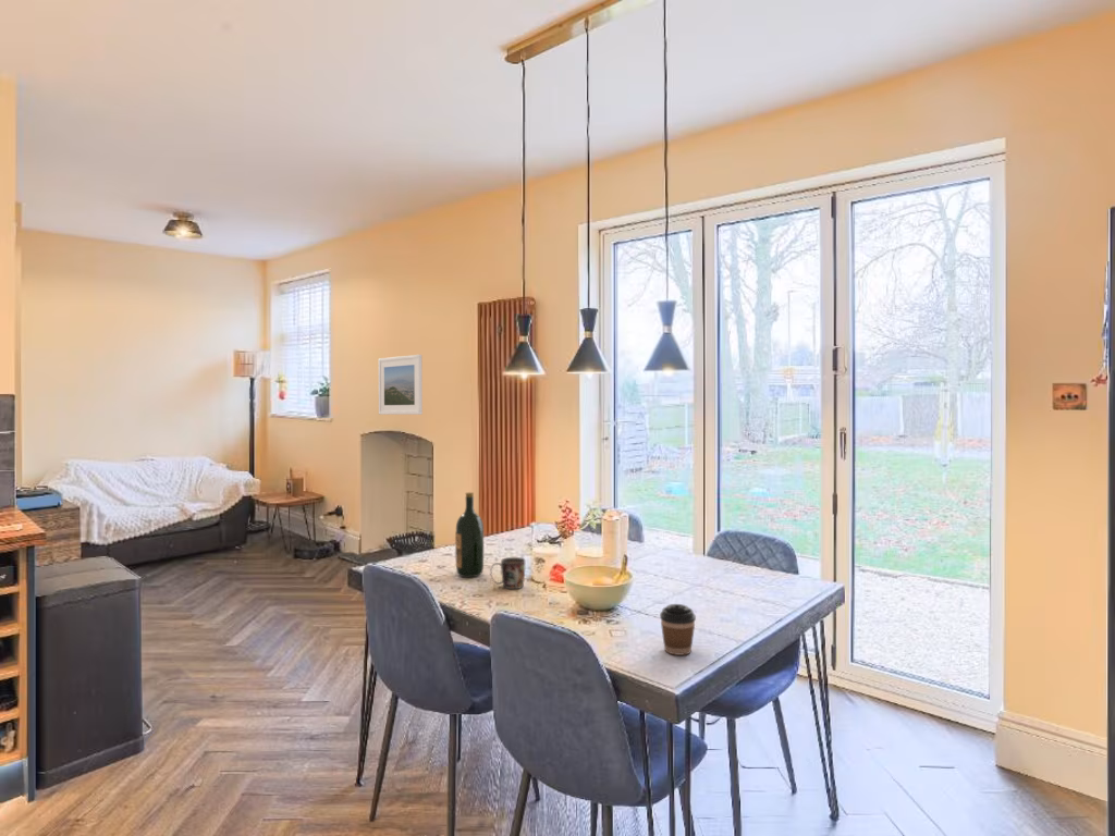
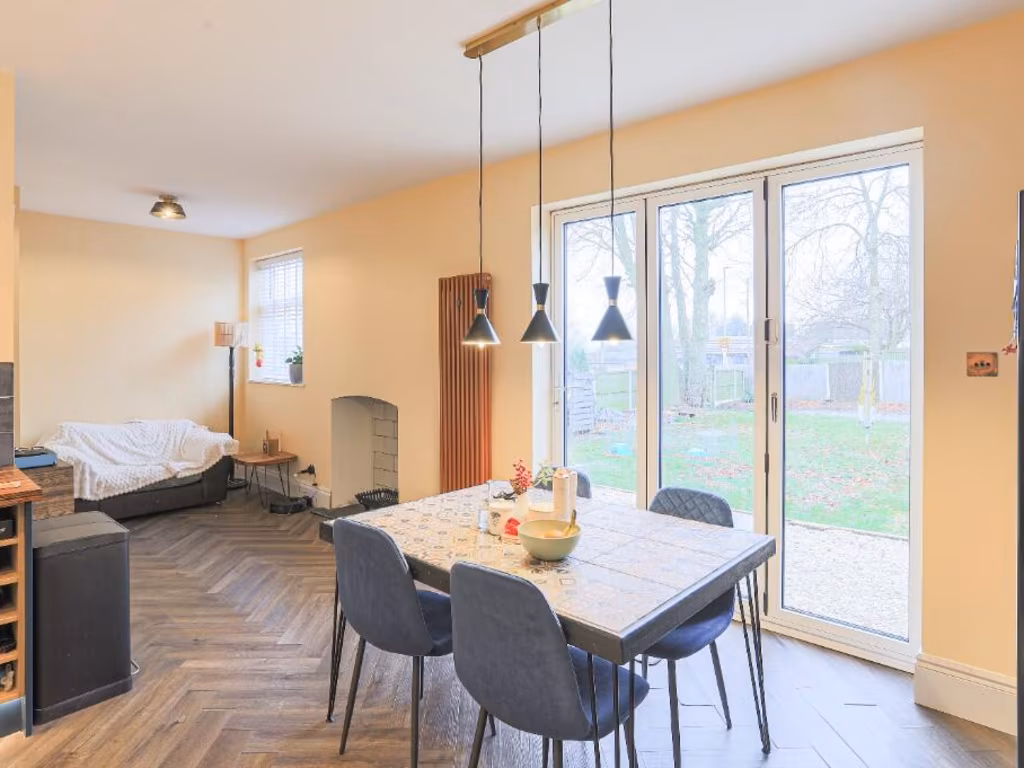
- coffee cup (677, 627)
- mug (507, 573)
- wine bottle (469, 533)
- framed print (399, 385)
